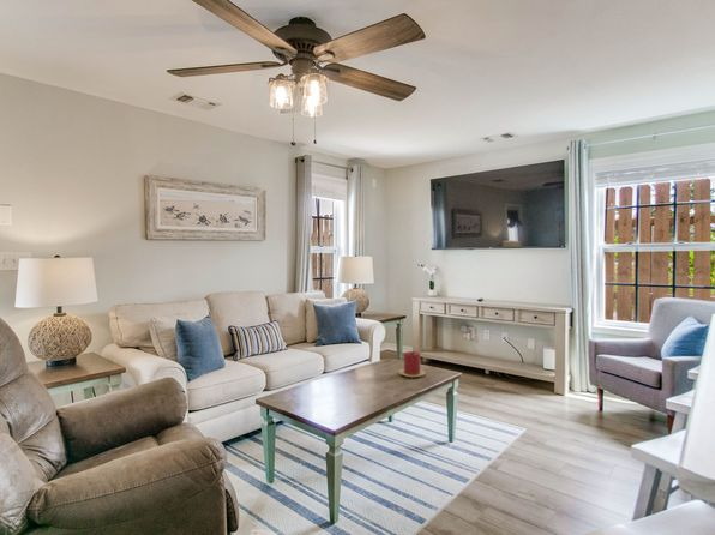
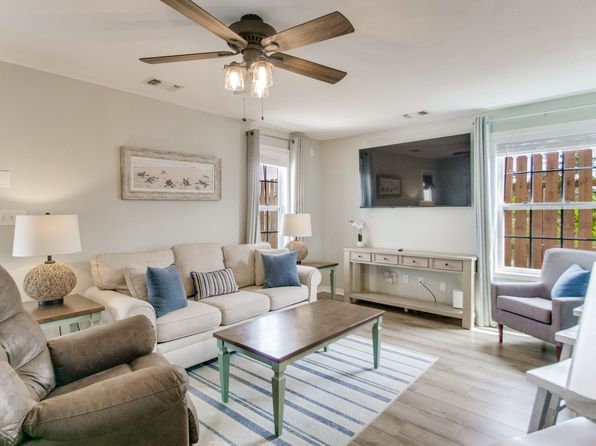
- candle (411, 363)
